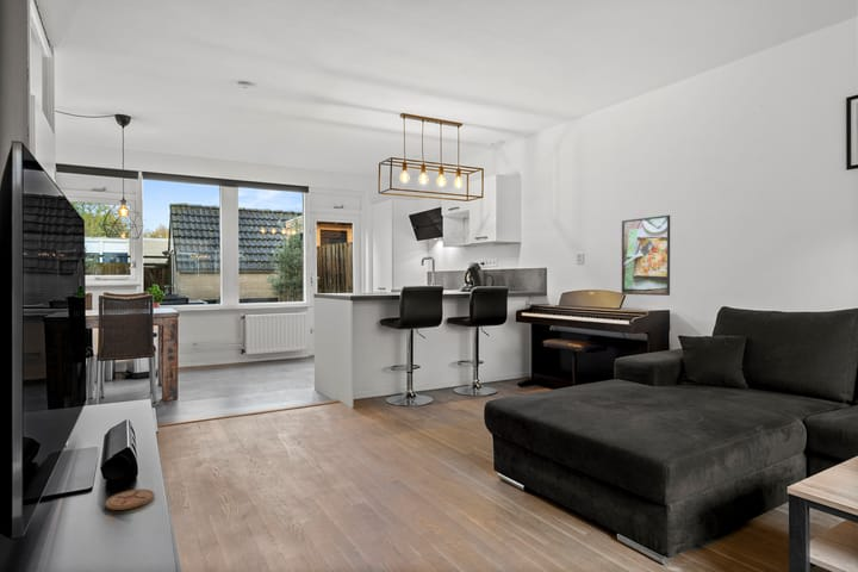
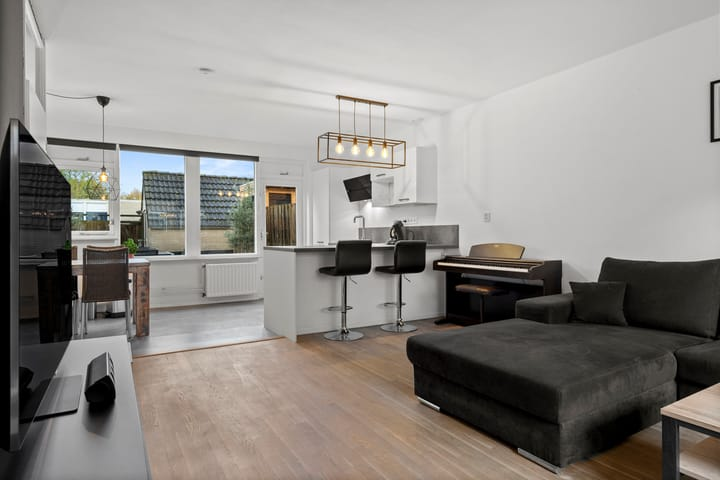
- coaster (130, 498)
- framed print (645, 256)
